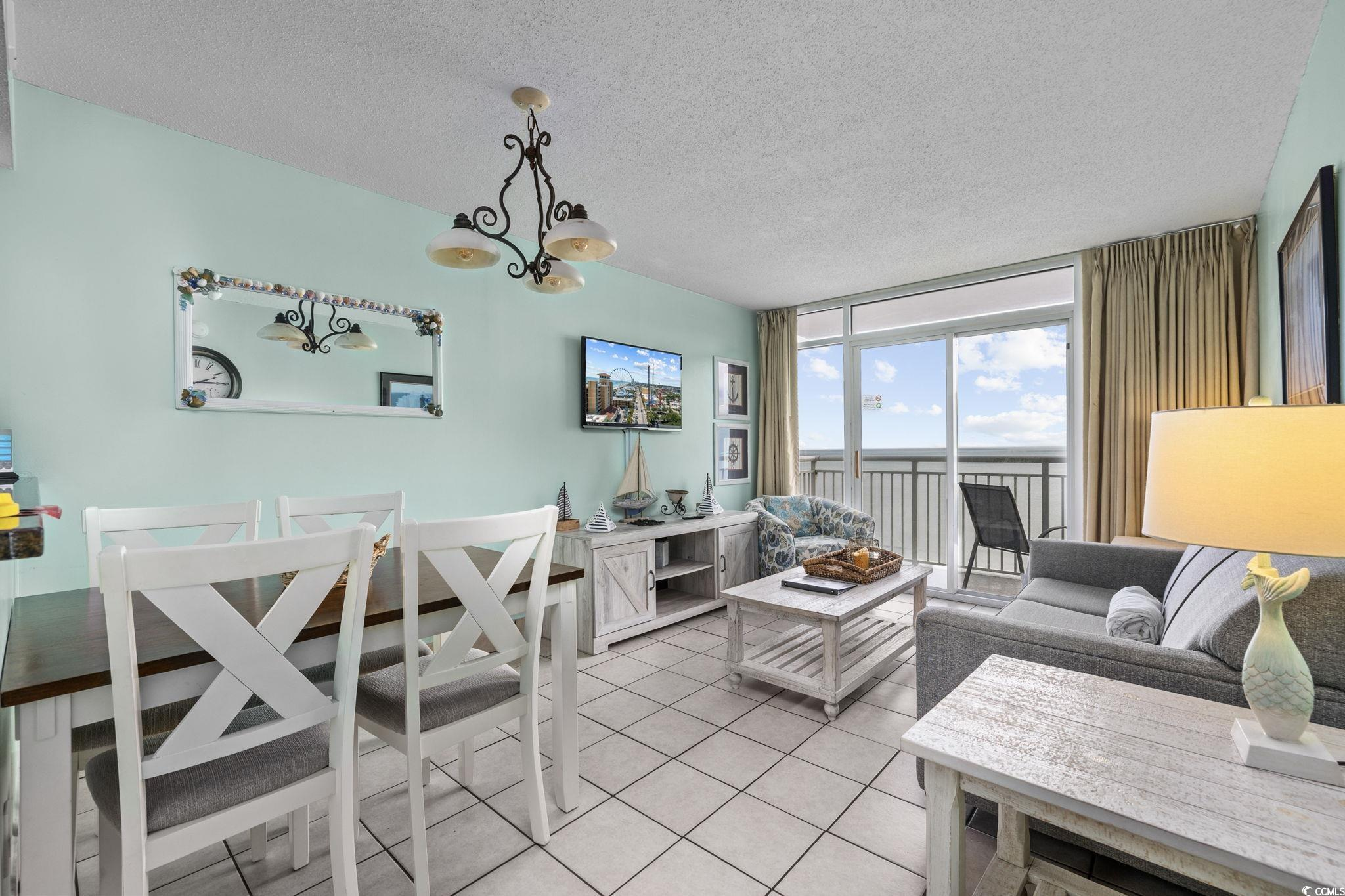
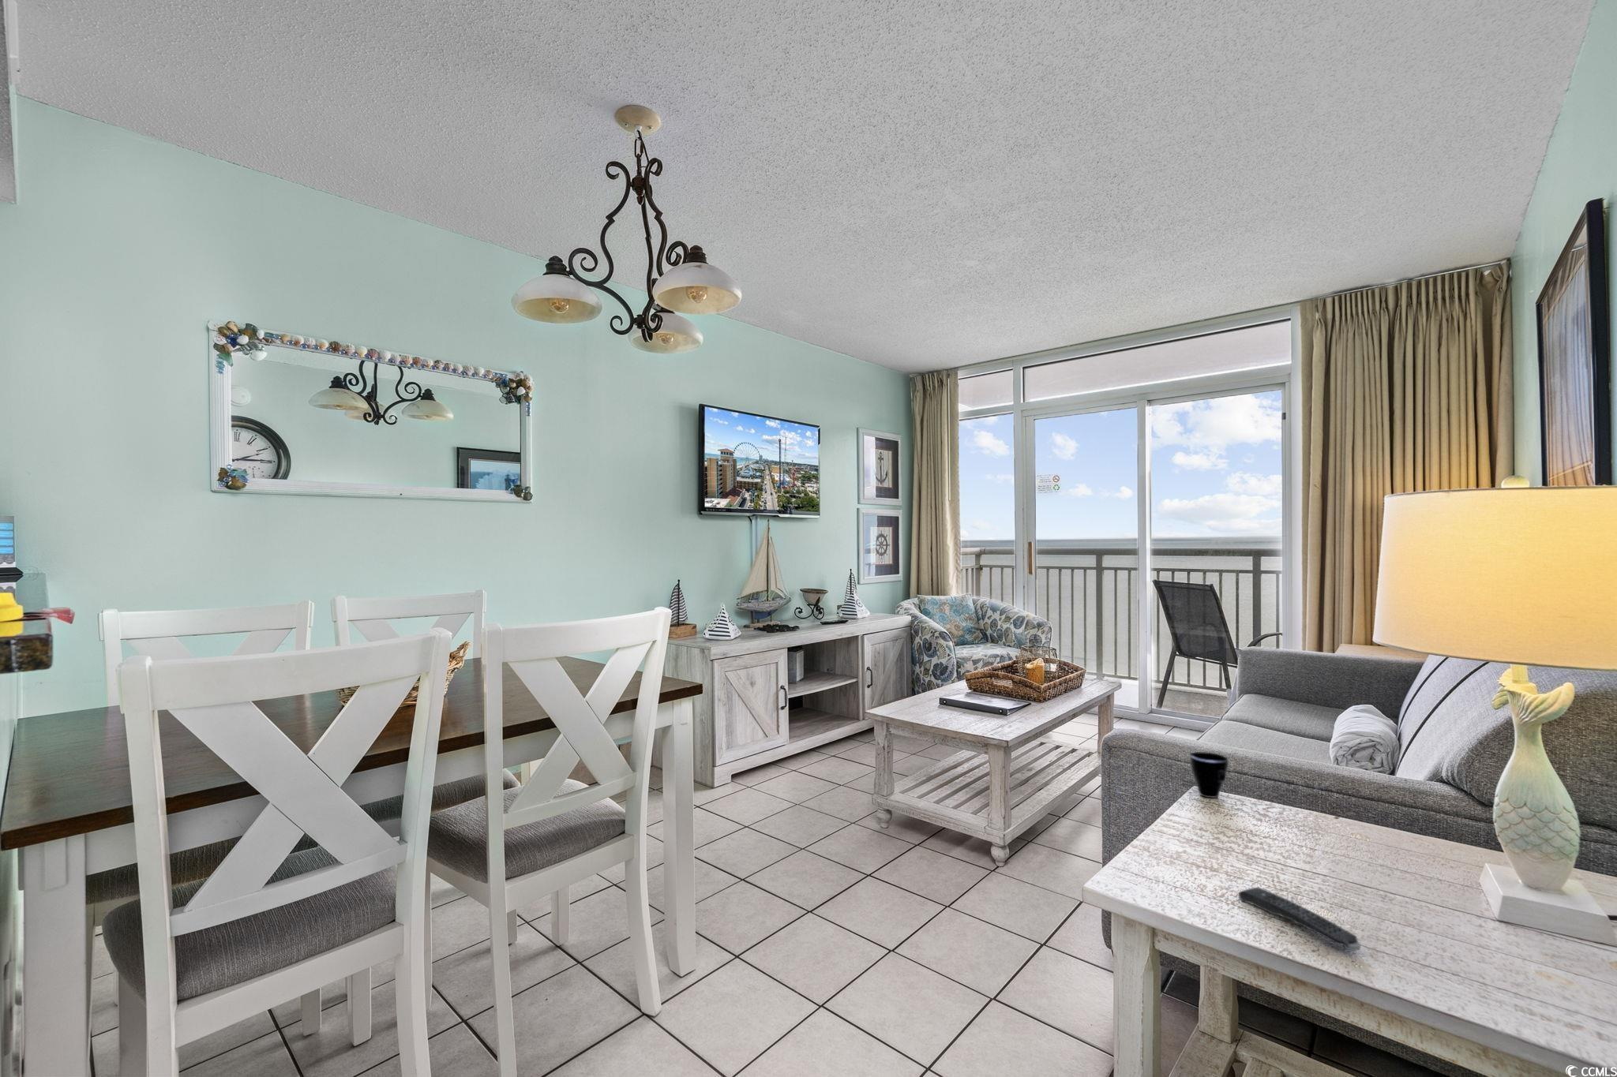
+ cup (1212, 778)
+ remote control (1298, 916)
